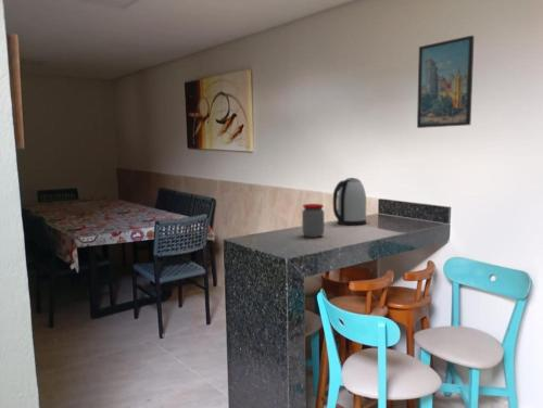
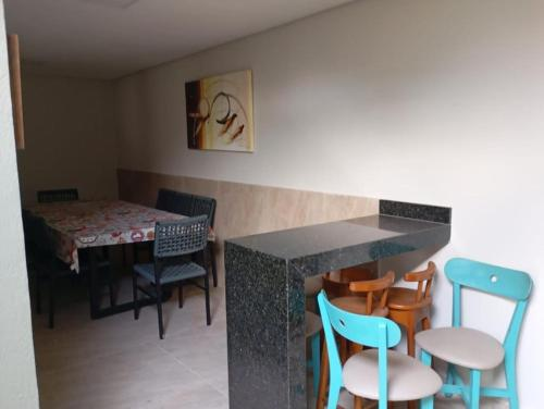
- jar (313, 219)
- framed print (443, 84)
- kettle (348, 201)
